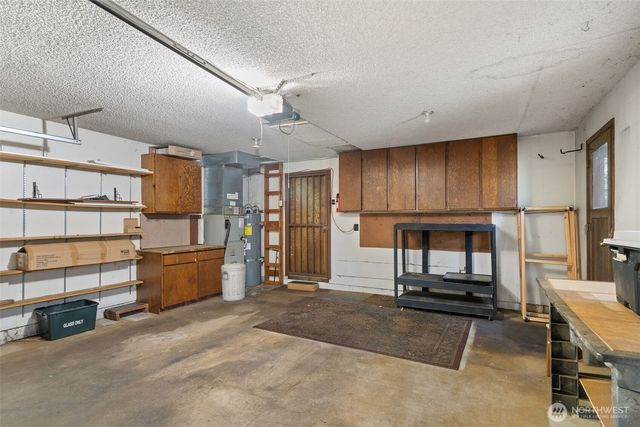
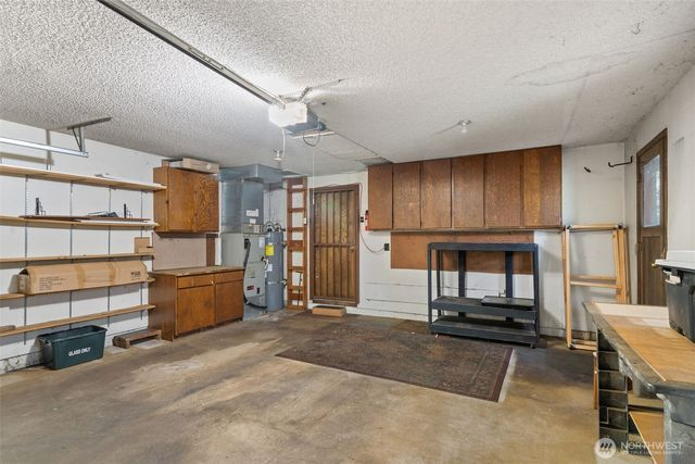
- trash can (233, 279)
